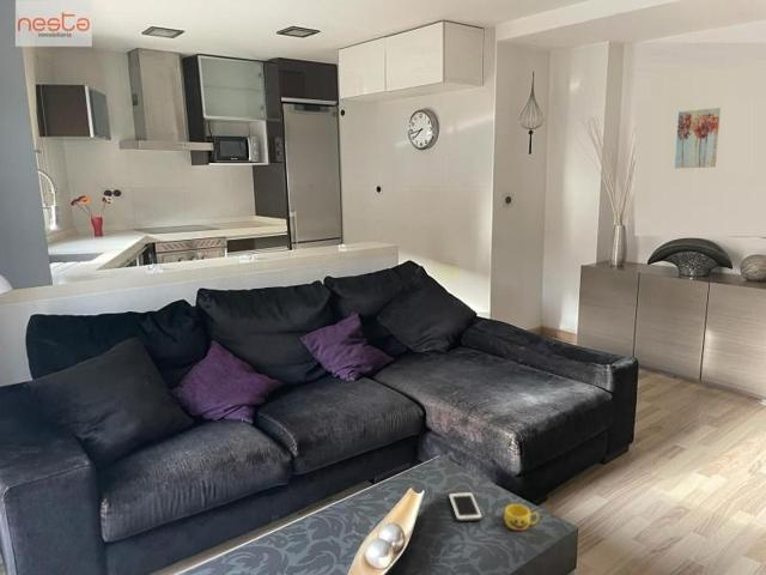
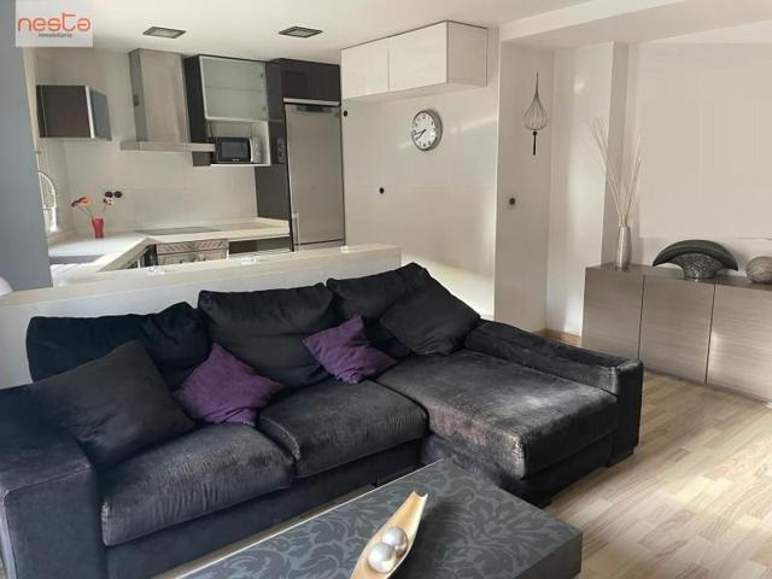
- wall art (697, 139)
- cell phone (464, 506)
- cup (521, 518)
